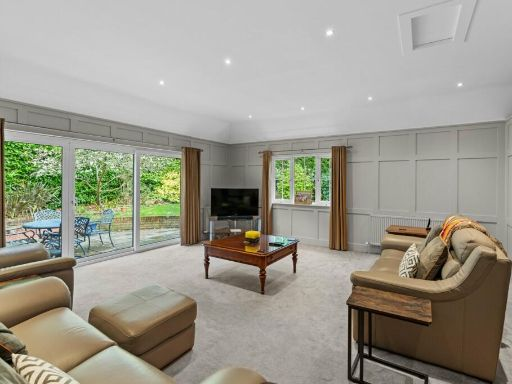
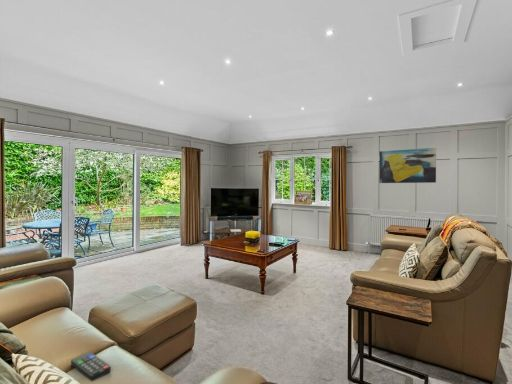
+ wall art (406, 166)
+ remote control (90, 365)
